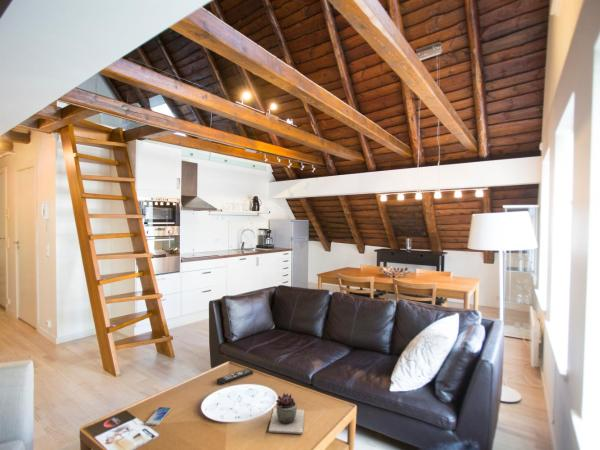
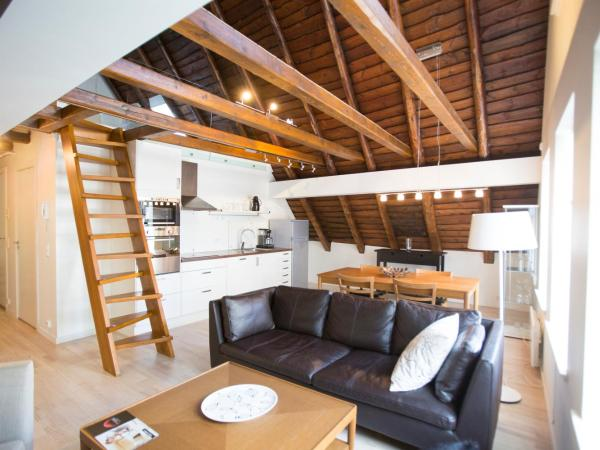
- remote control (235, 376)
- smartphone (158, 415)
- succulent plant (287, 407)
